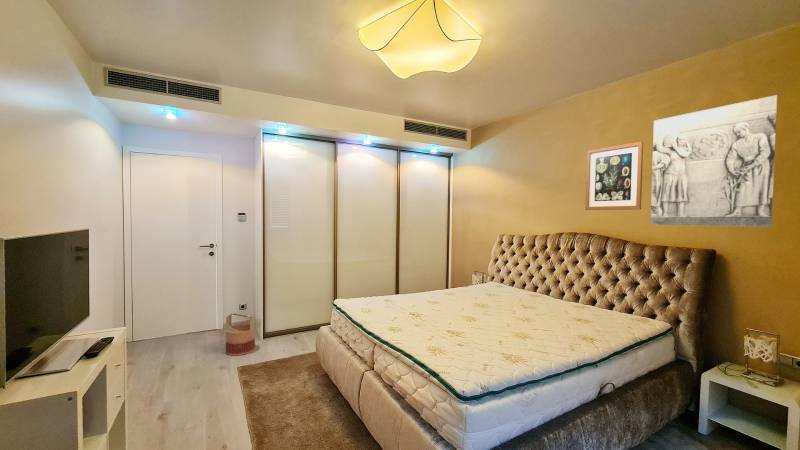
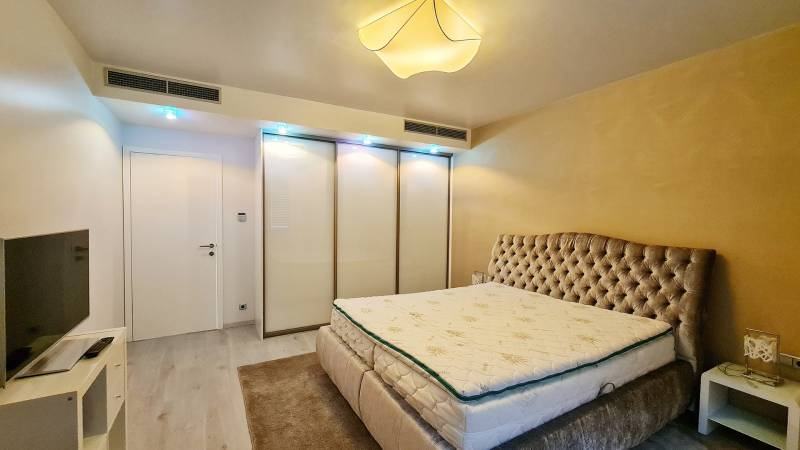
- basket (240, 332)
- wall art (612, 178)
- wall relief (708, 168)
